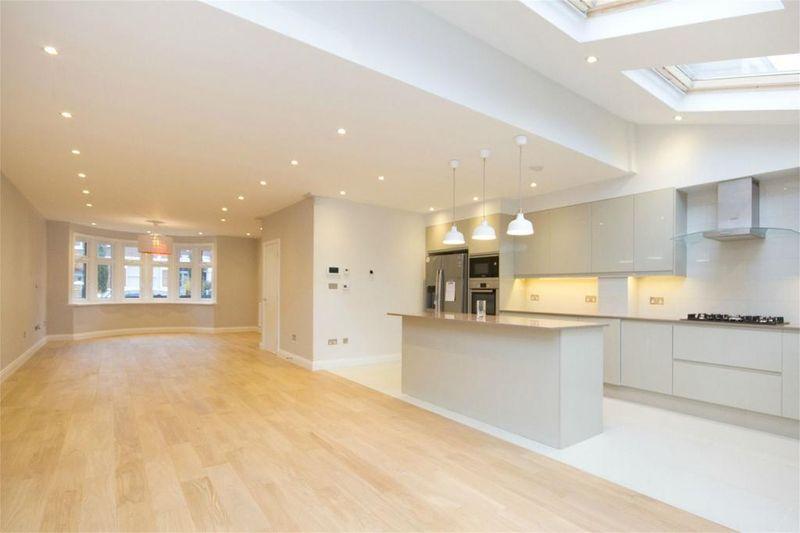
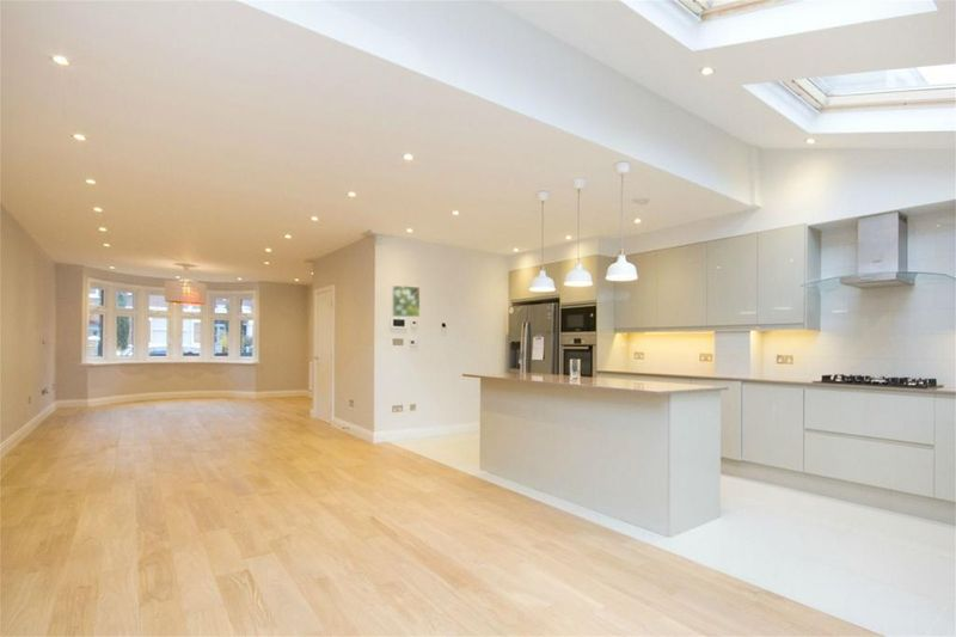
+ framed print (405, 301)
